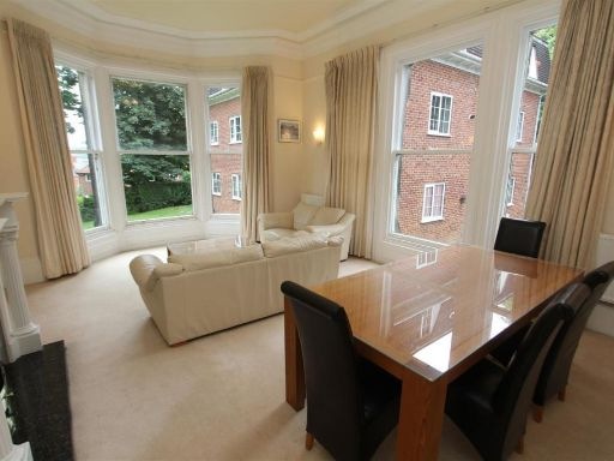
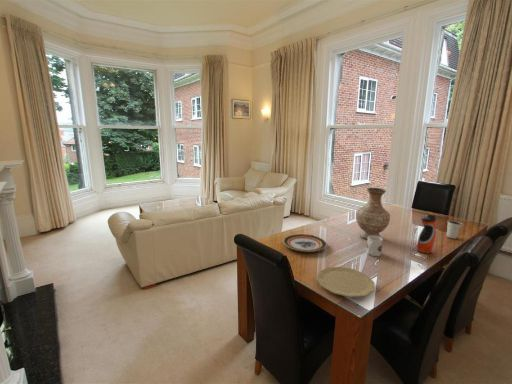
+ water bottle (427, 232)
+ plate (344, 282)
+ mug (373, 246)
+ vase (373, 213)
+ dixie cup (453, 229)
+ plate (304, 243)
